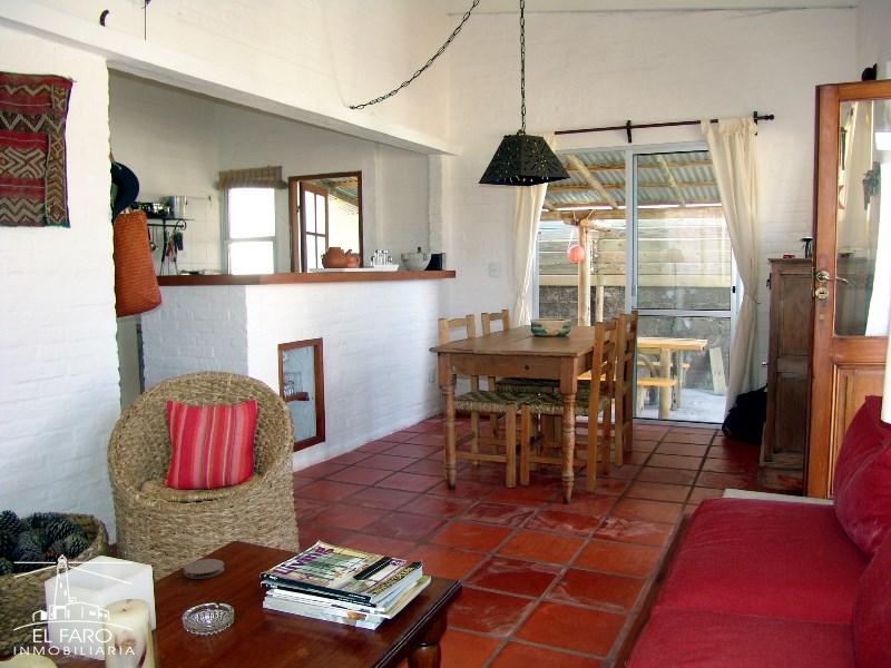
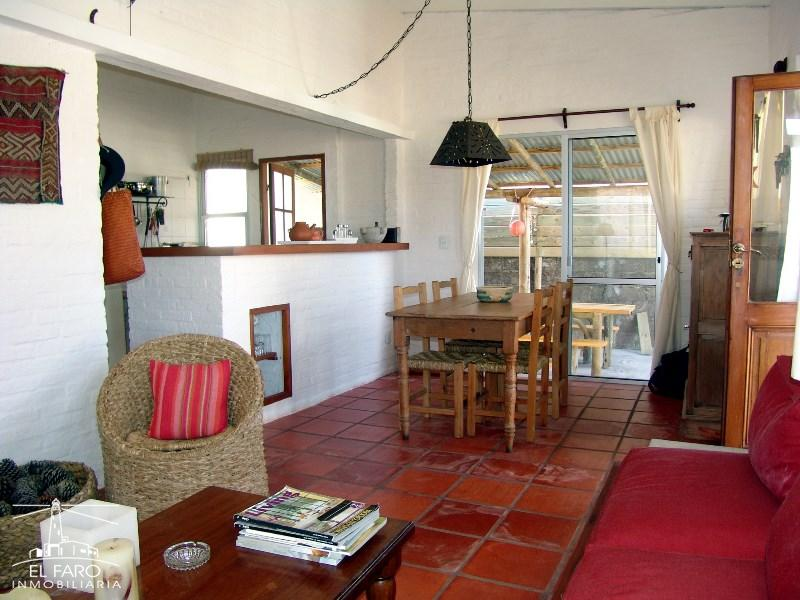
- coaster (204, 568)
